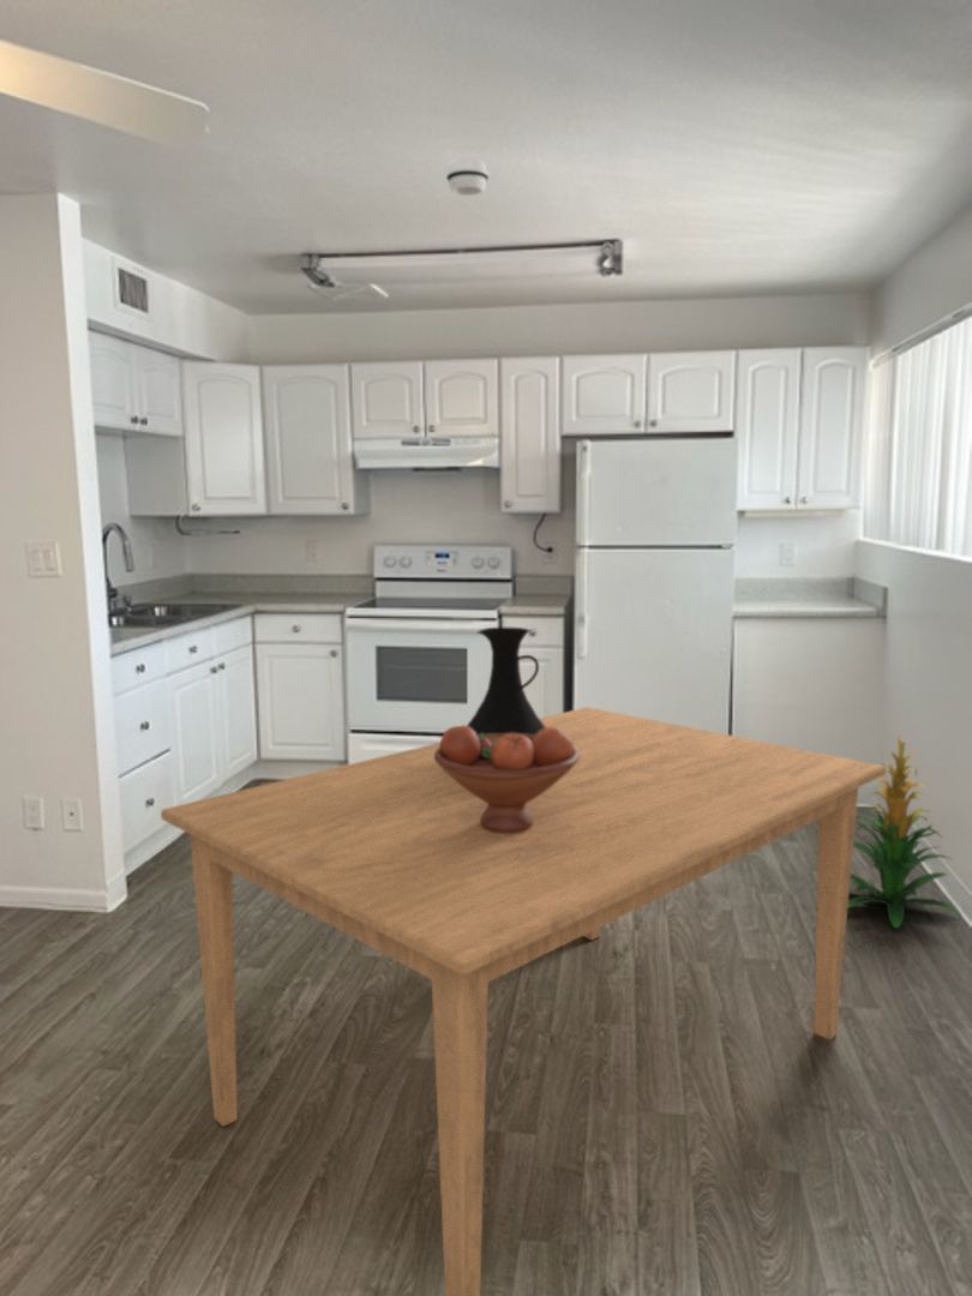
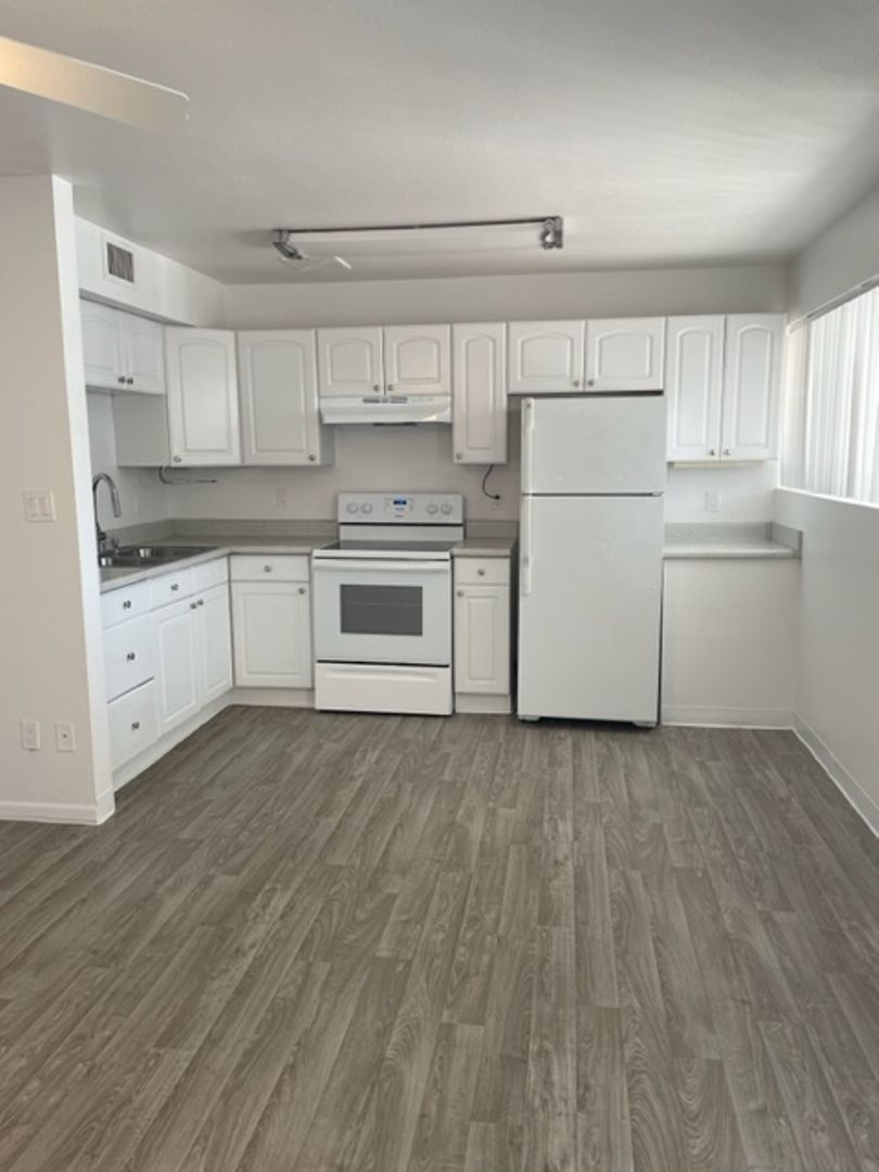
- fruit bowl (506, 773)
- indoor plant (896, 824)
- dining table (547, 934)
- smoke detector (467, 178)
- vase (505, 697)
